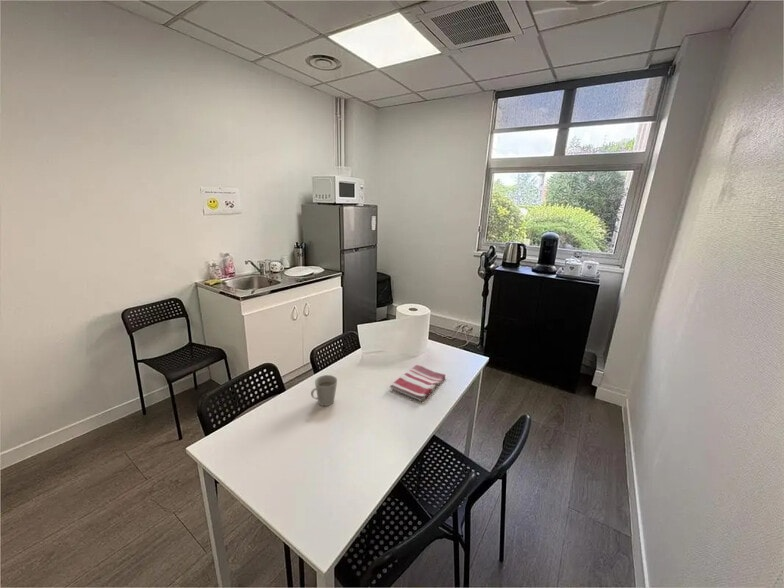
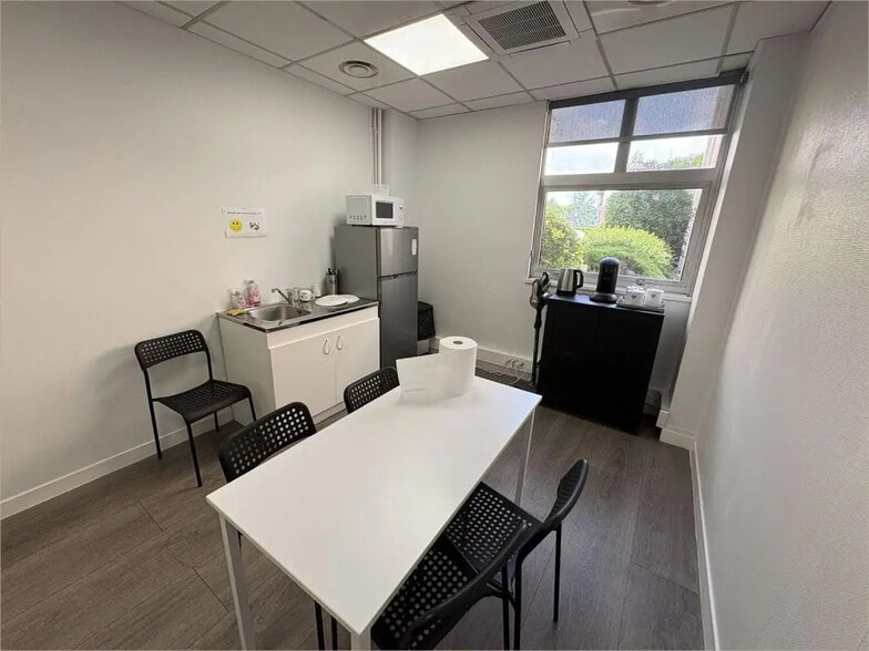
- dish towel (418, 380)
- mug (323, 392)
